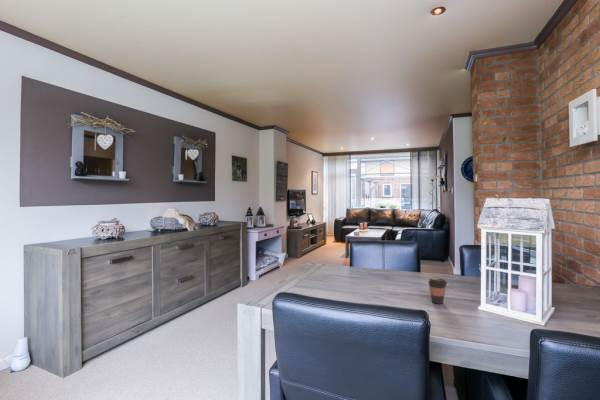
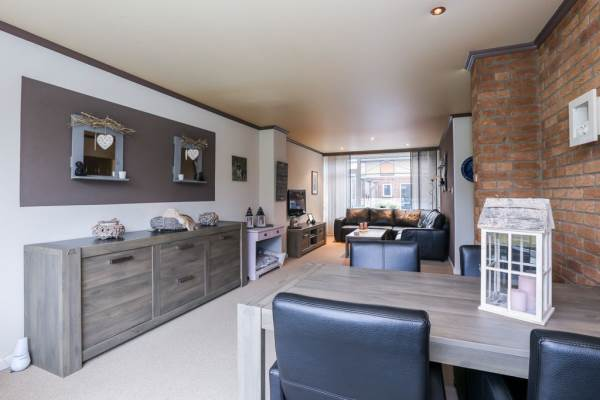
- coffee cup (437, 290)
